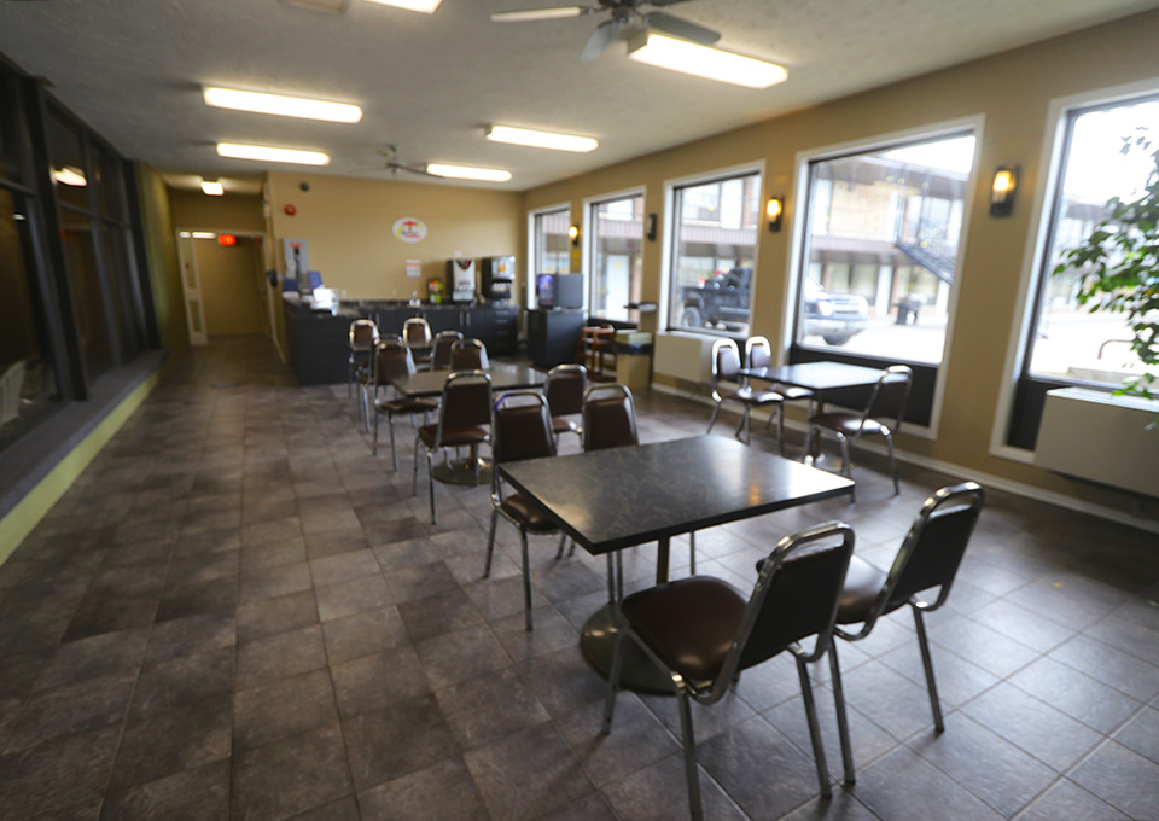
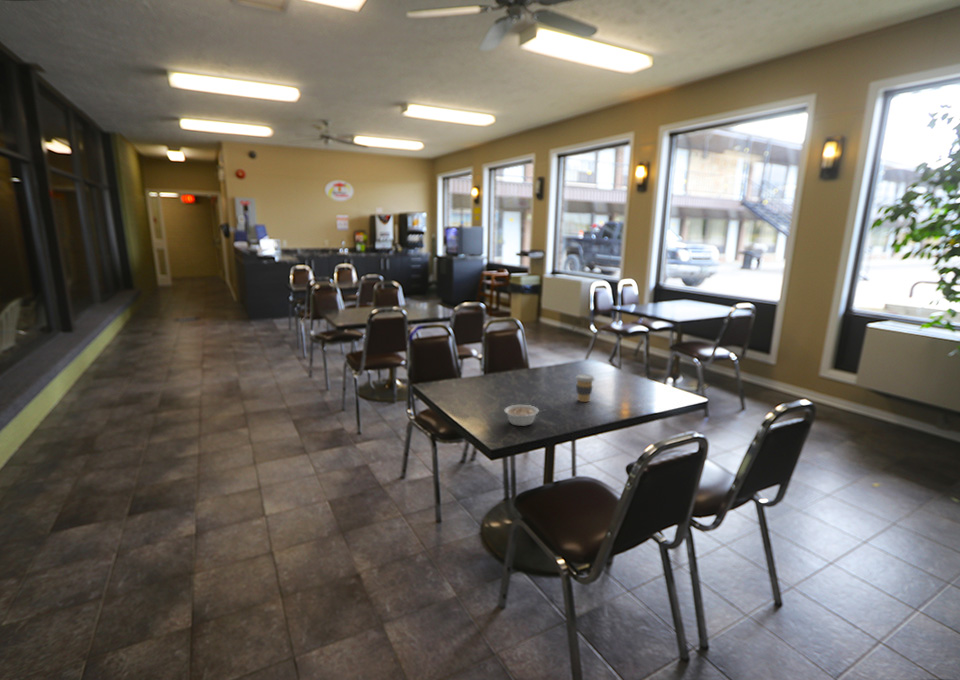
+ legume (522, 414)
+ coffee cup (584, 388)
